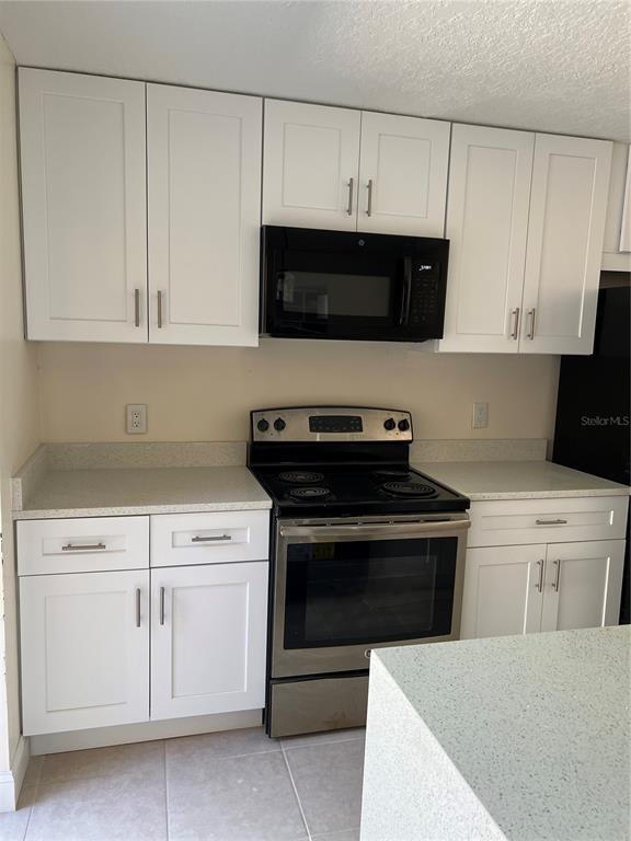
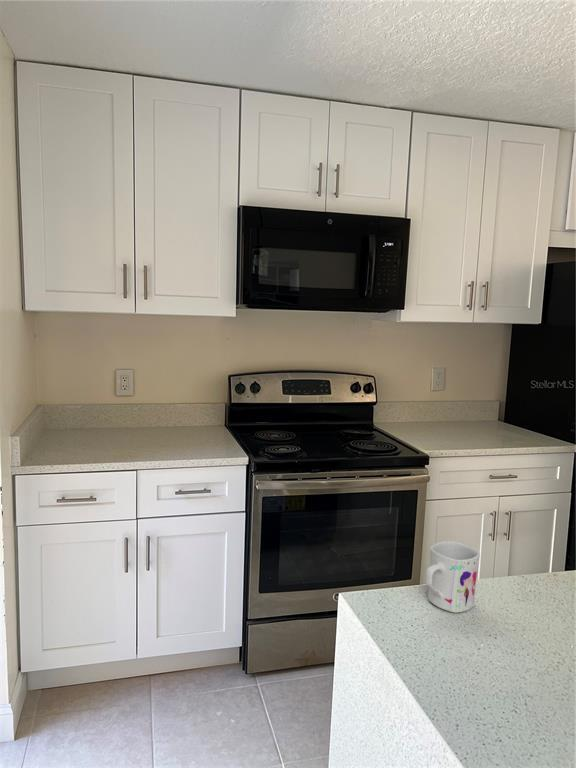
+ mug (447, 578)
